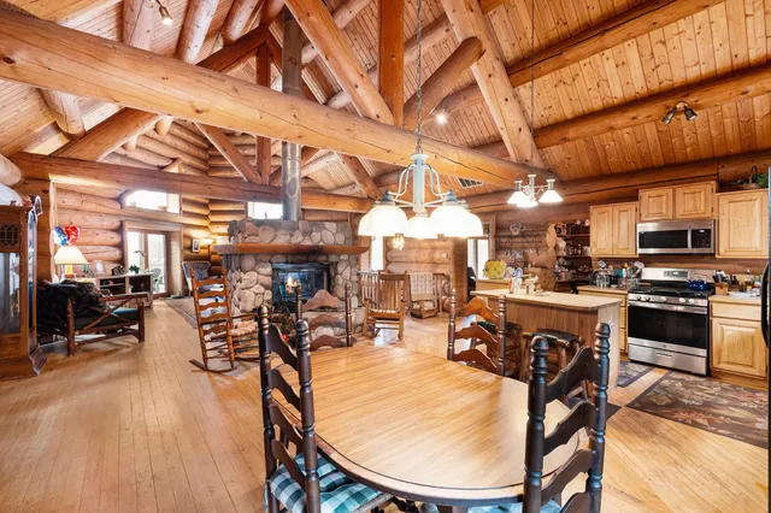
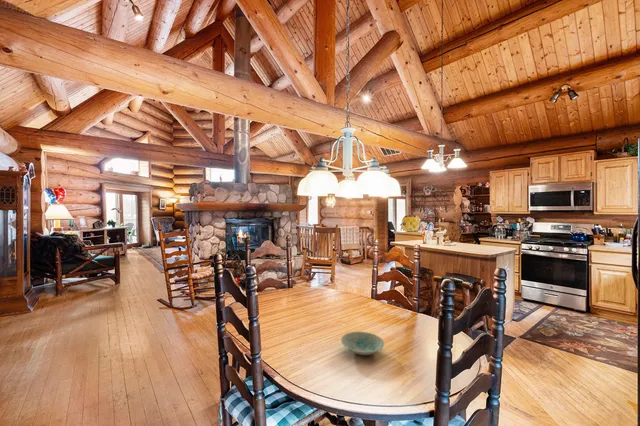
+ bowl (362, 345)
